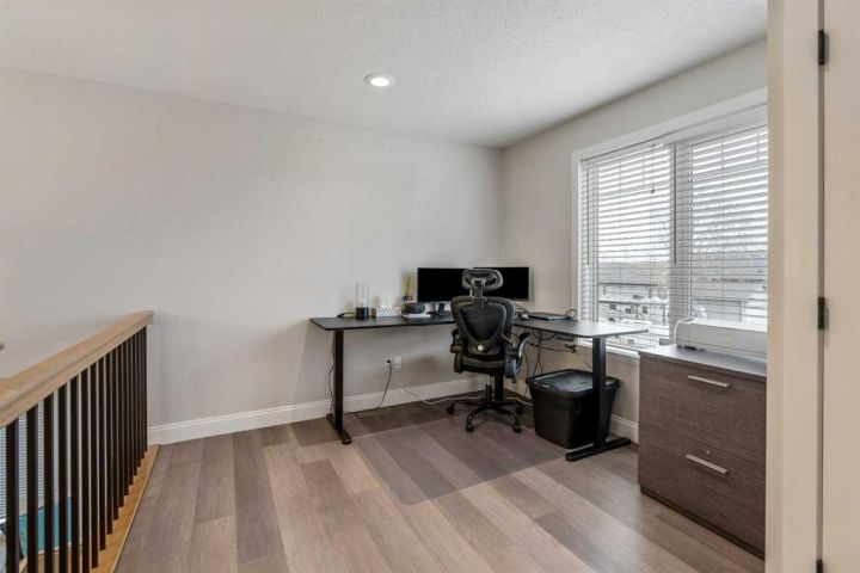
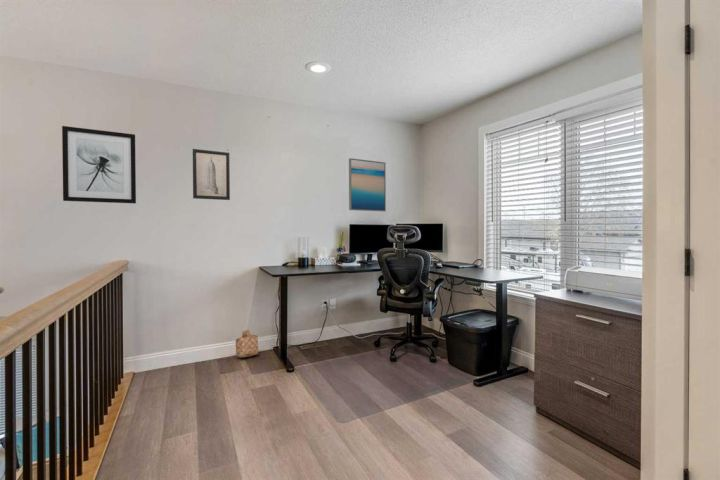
+ wall art (367, 185)
+ basket (247, 343)
+ wall art (211, 175)
+ wall art (100, 166)
